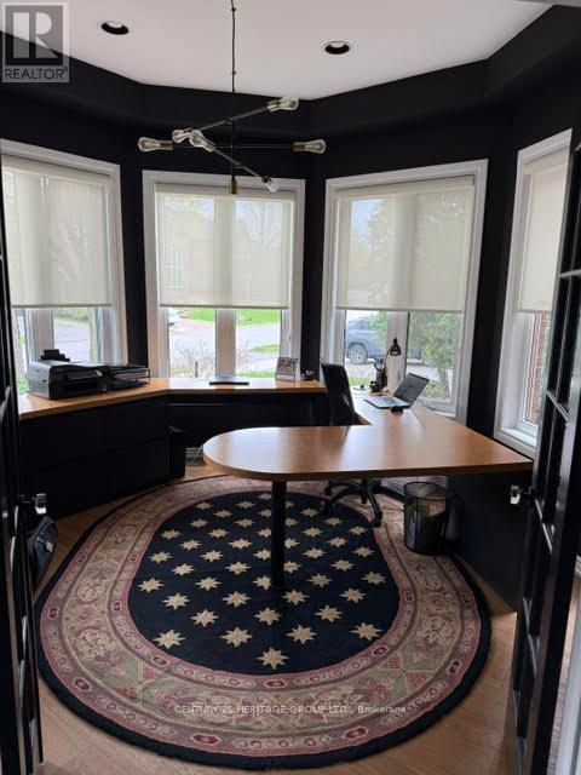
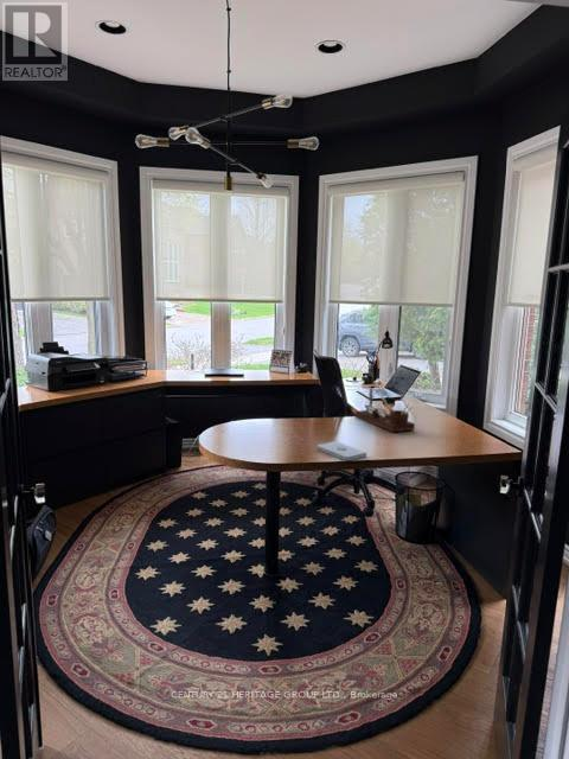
+ desk organizer (388, 408)
+ notepad (340, 449)
